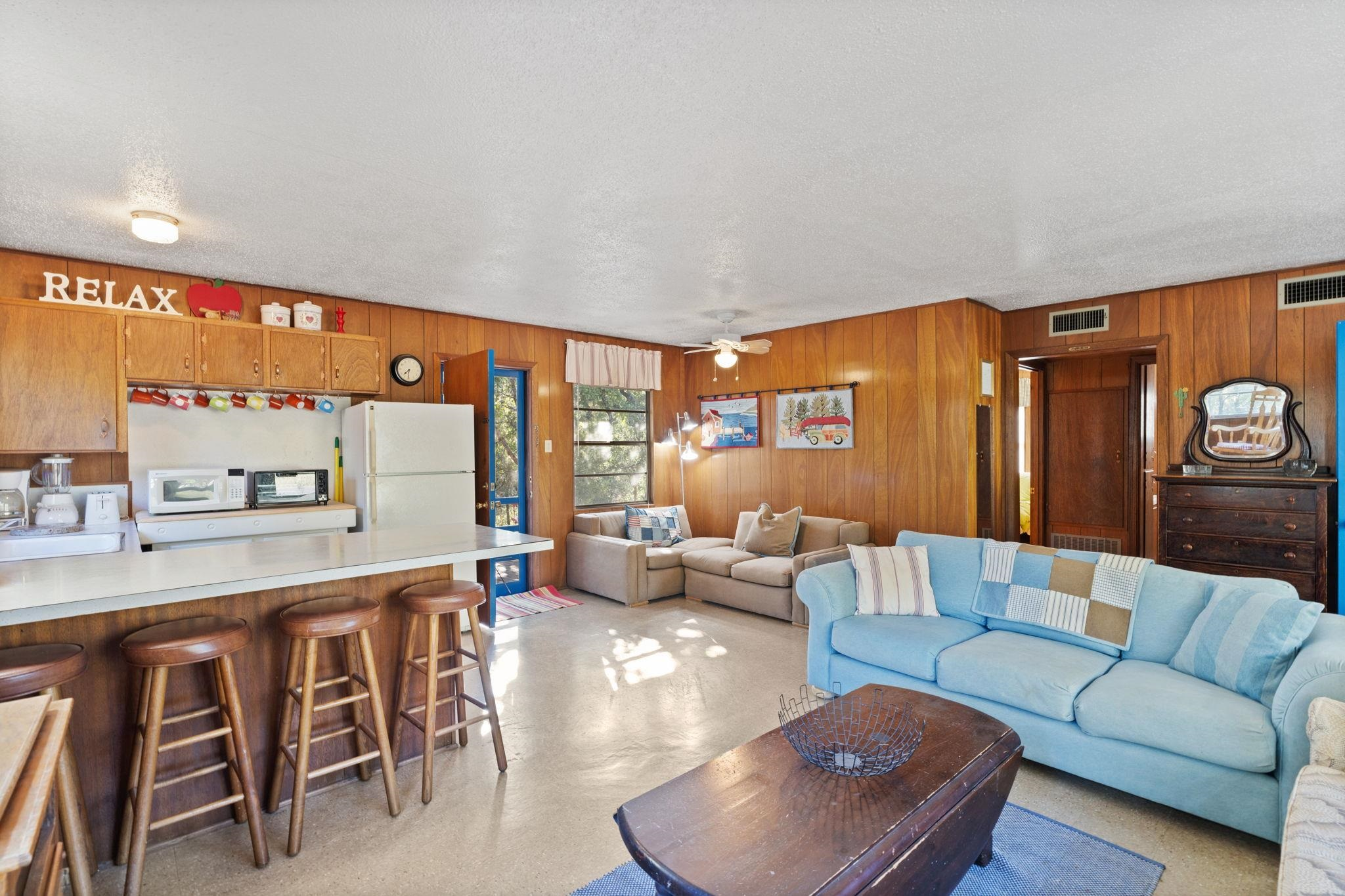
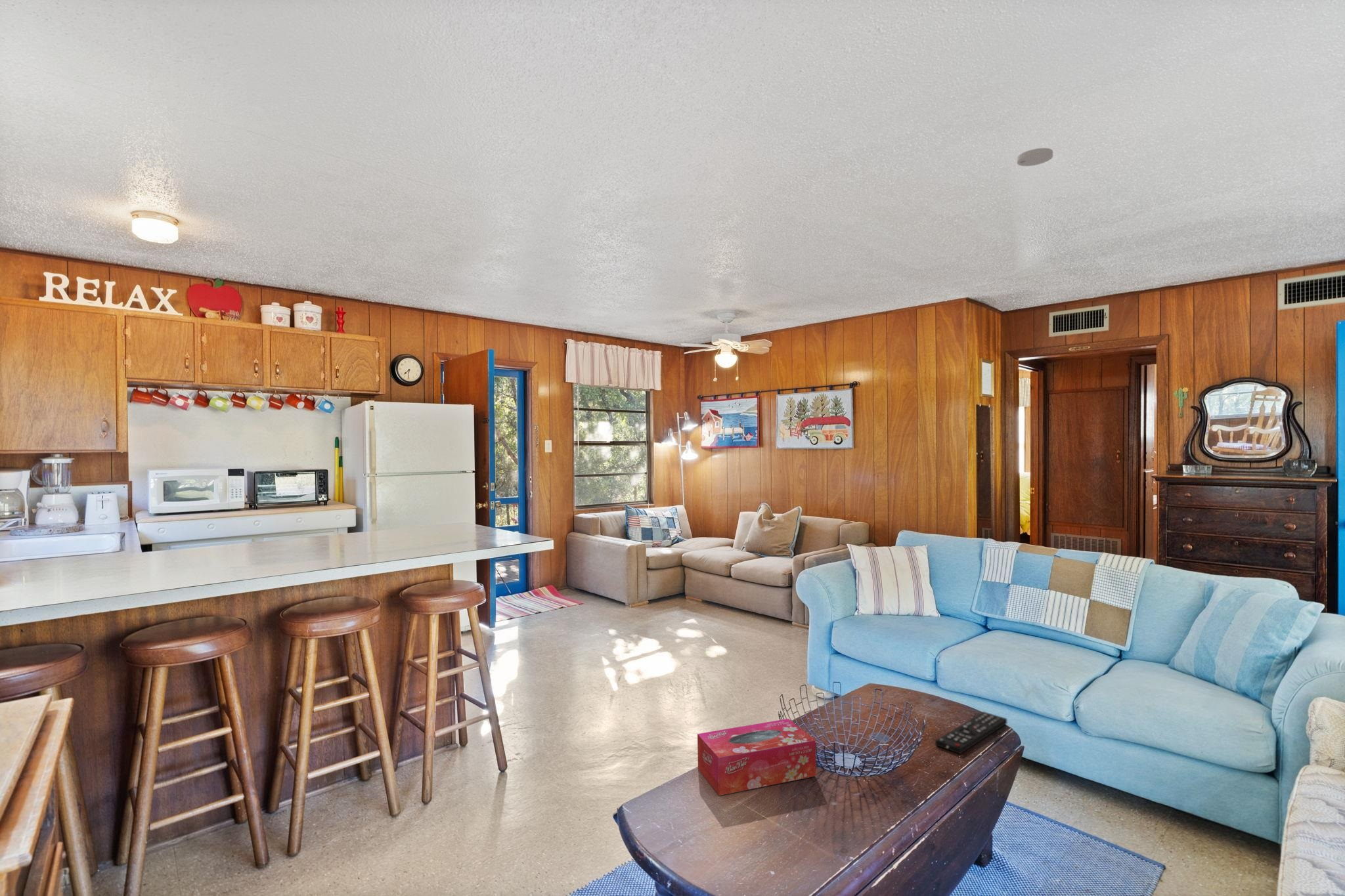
+ tissue box (756, 754)
+ remote control (972, 731)
+ smoke detector (1034, 157)
